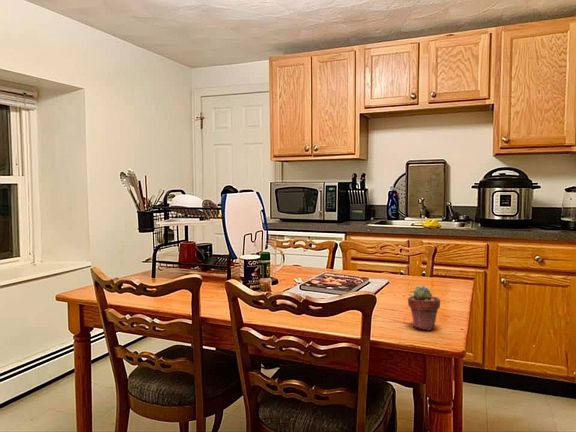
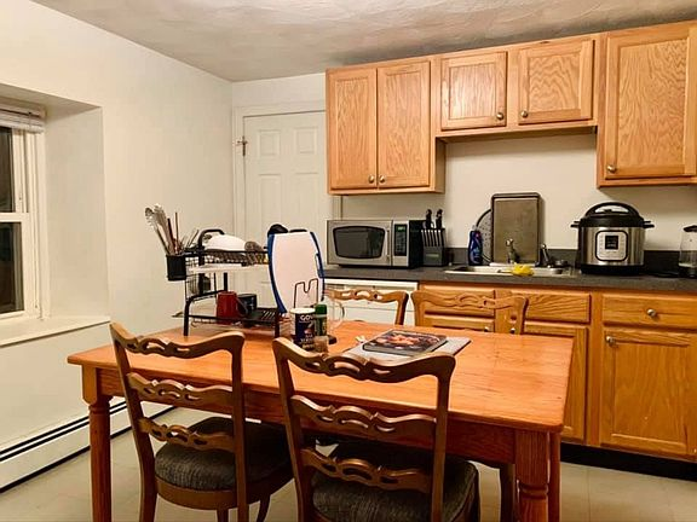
- potted succulent (423, 306)
